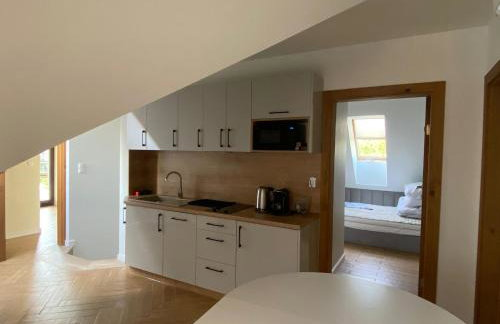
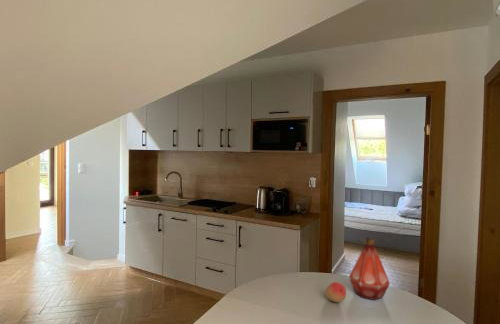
+ fruit (335, 291)
+ bottle (368, 265)
